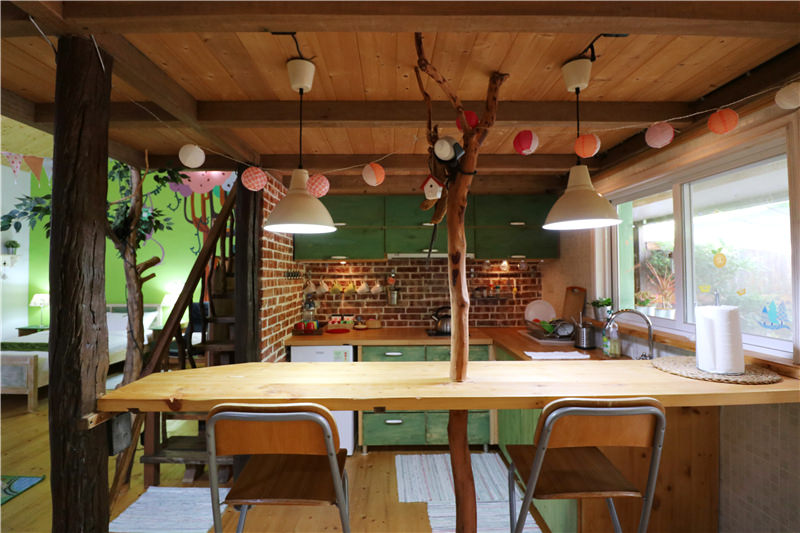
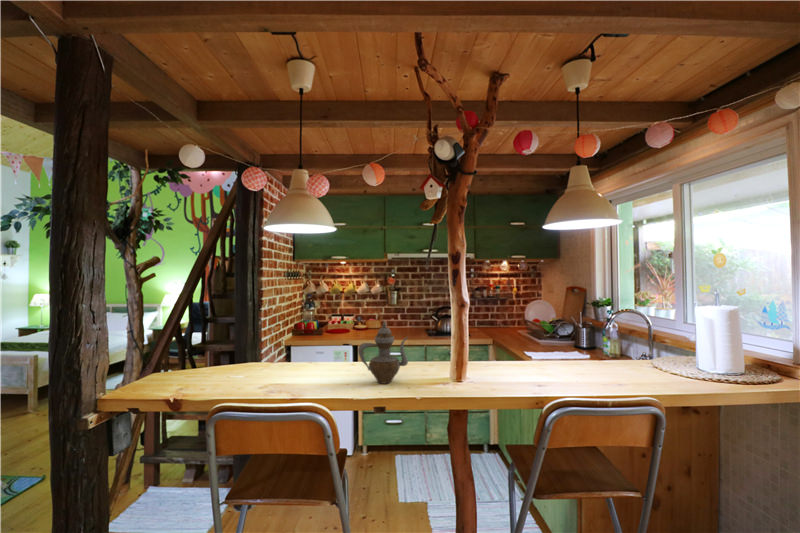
+ teapot (383, 351)
